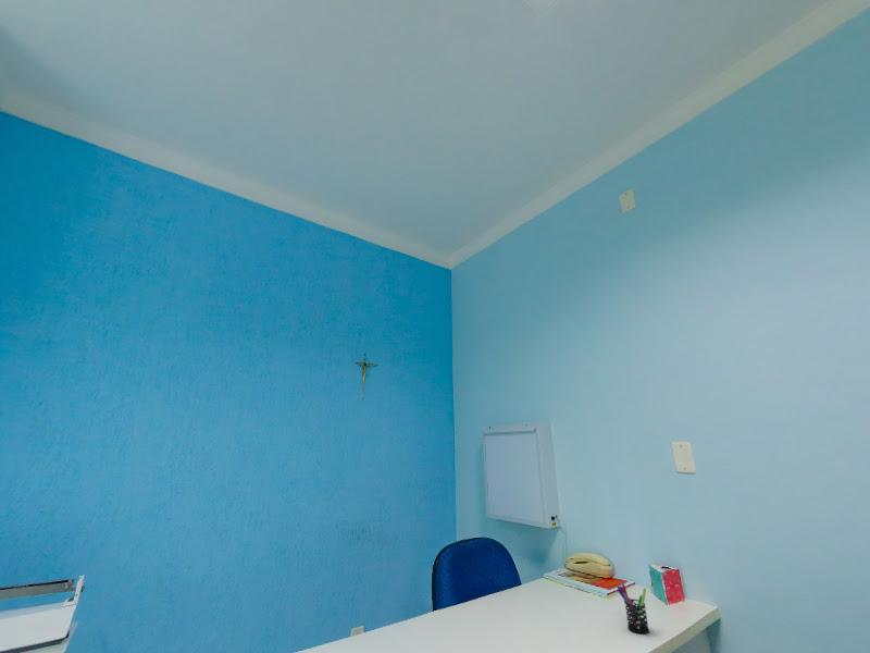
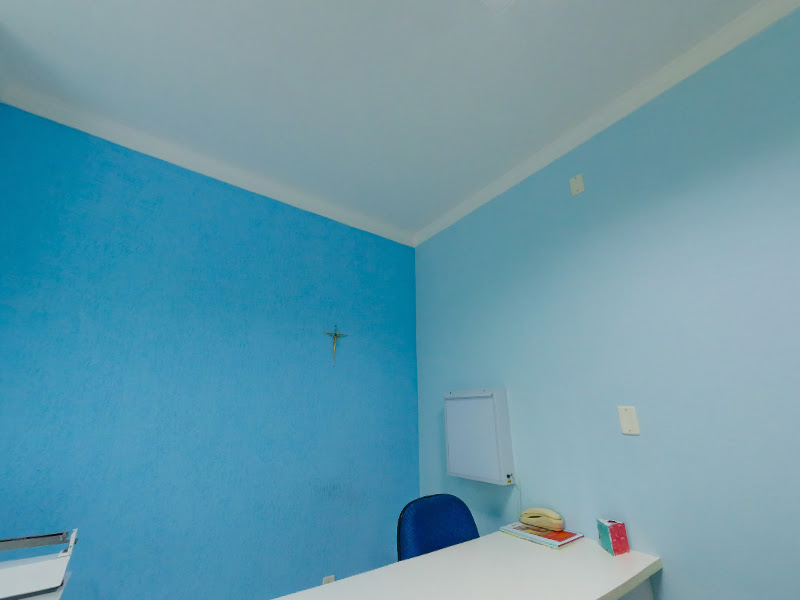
- pen holder (635, 606)
